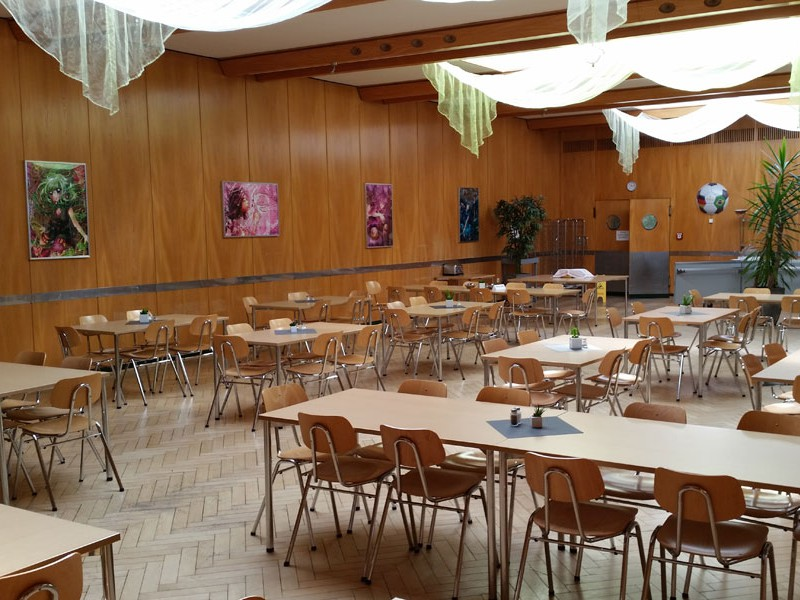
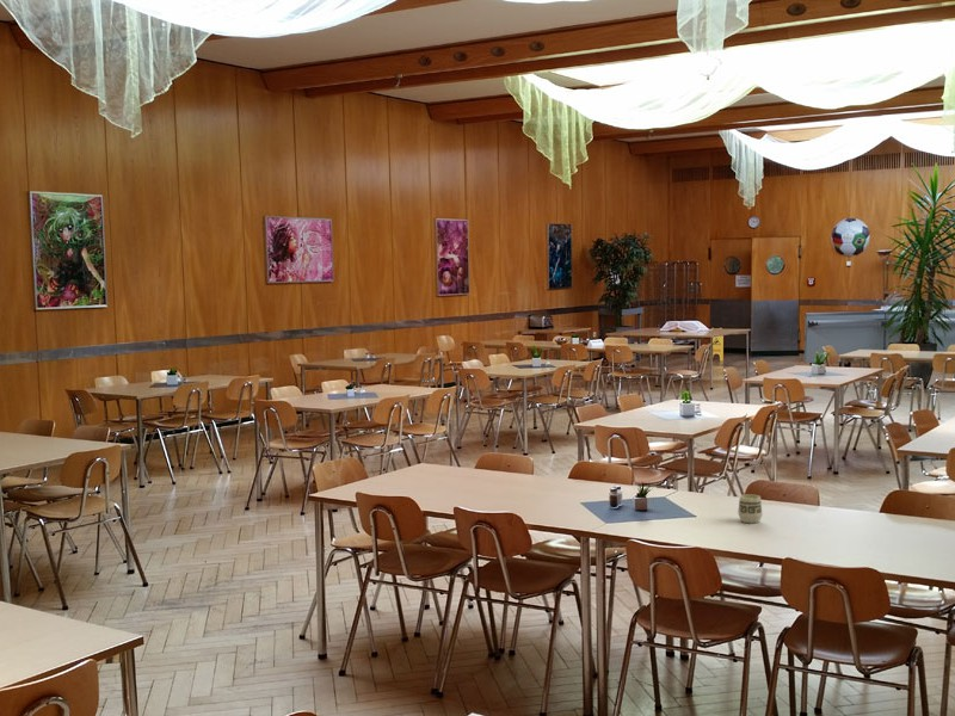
+ cup (750, 508)
